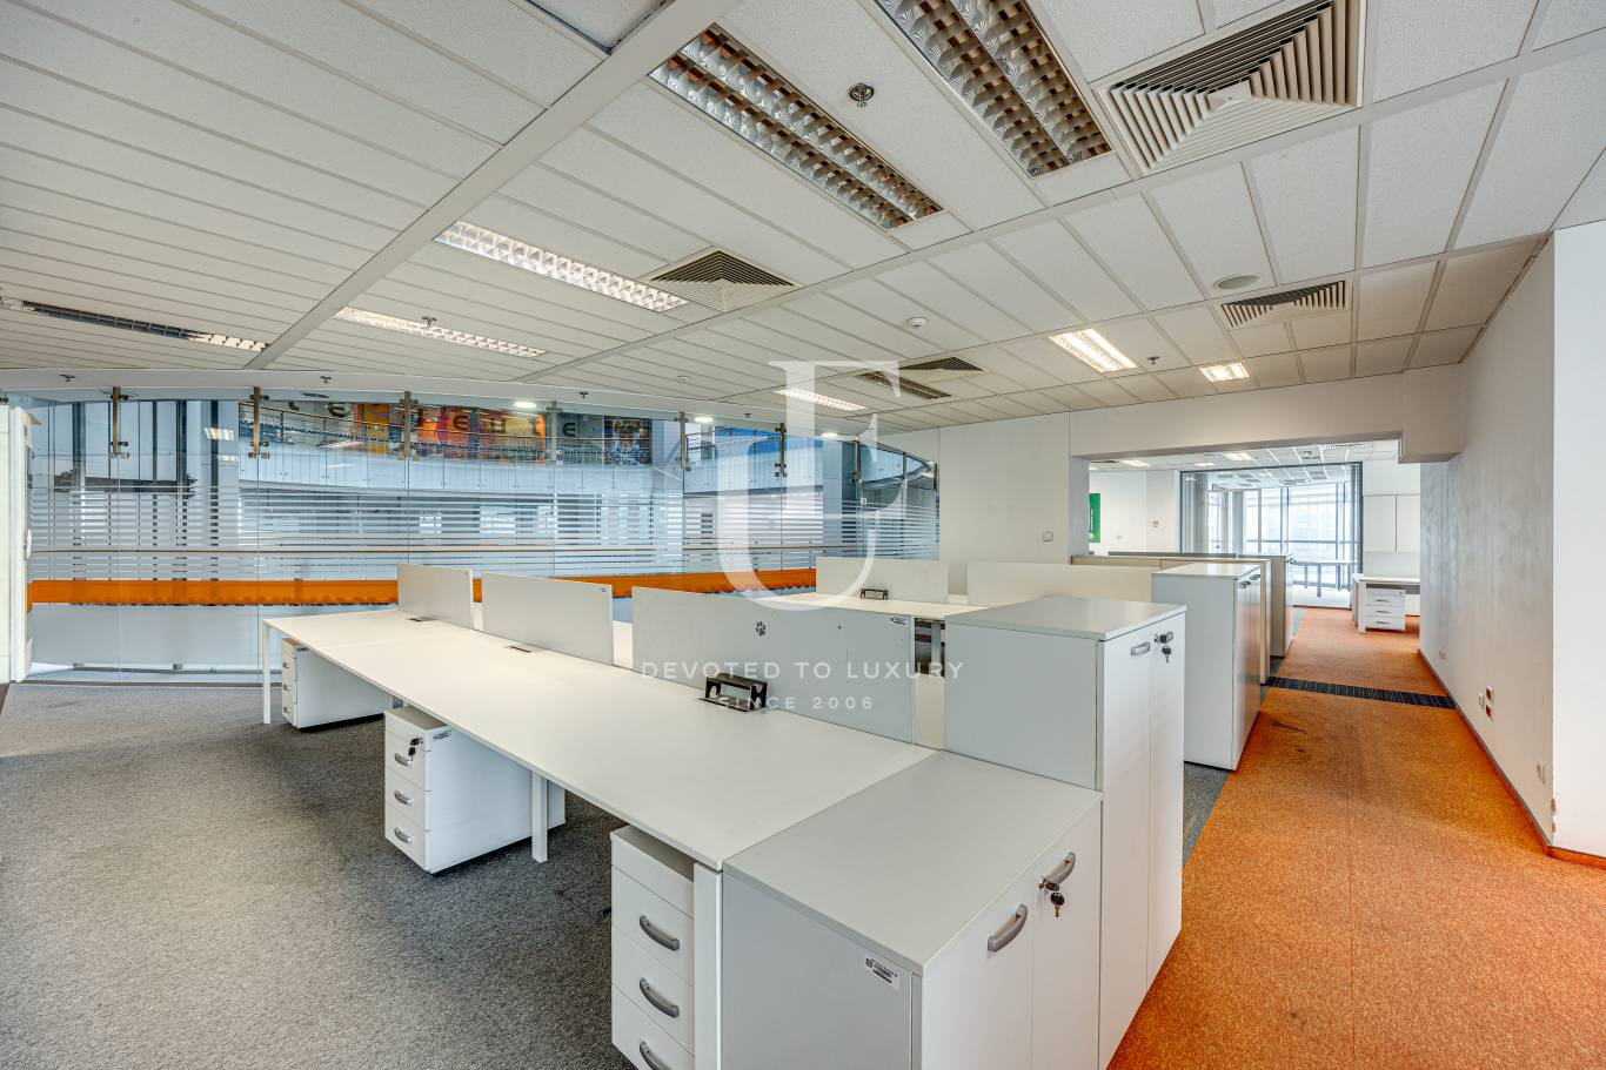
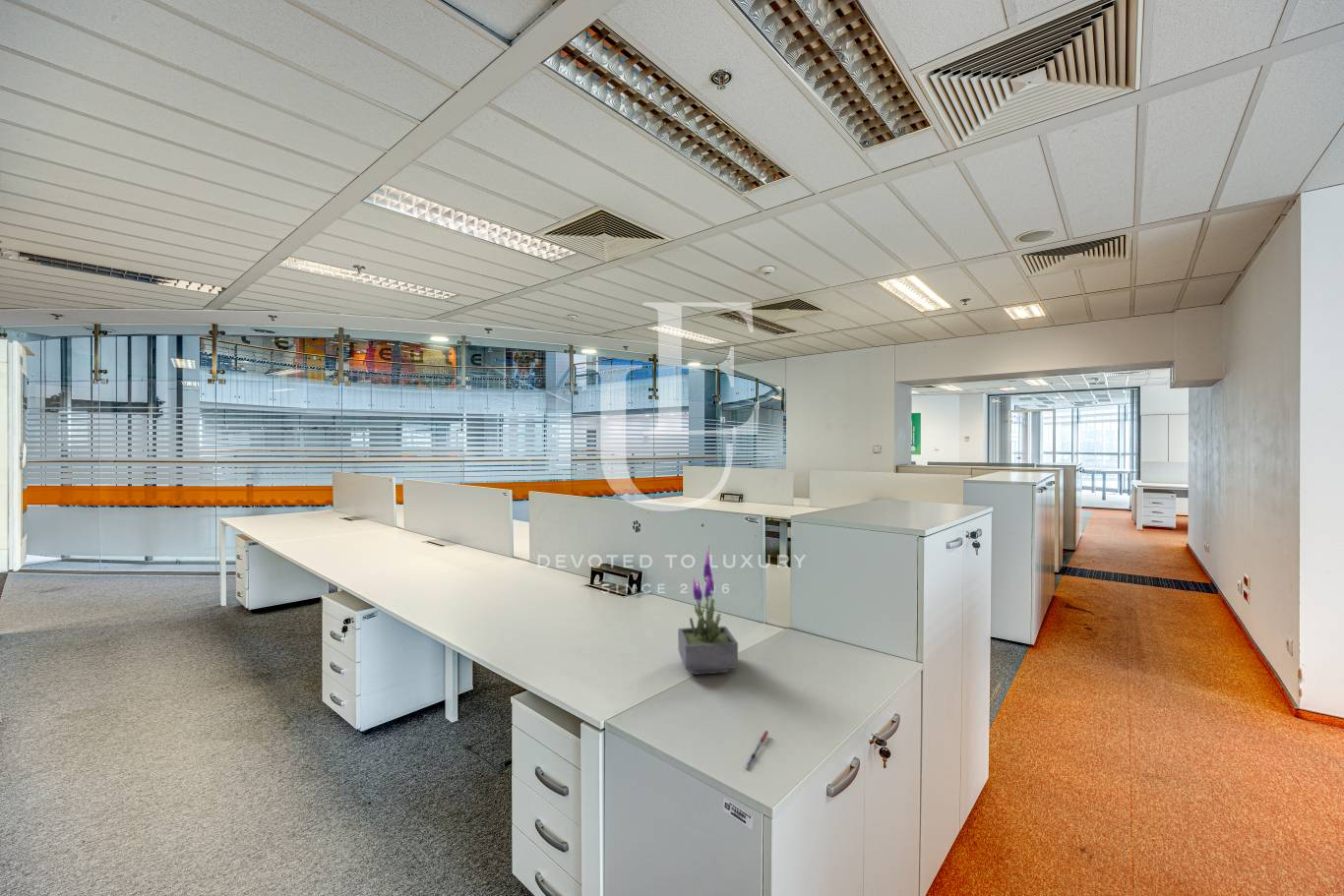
+ pen (757, 748)
+ potted plant (706, 607)
